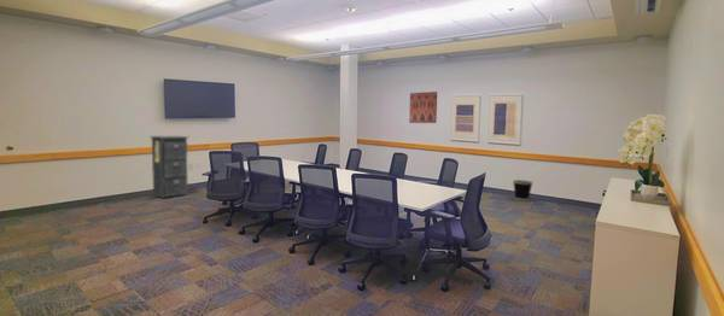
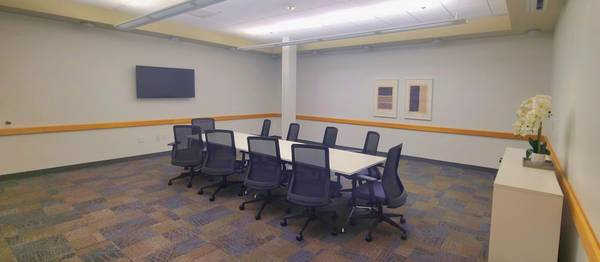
- wastebasket (521, 189)
- filing cabinet (170, 165)
- wall art (422, 107)
